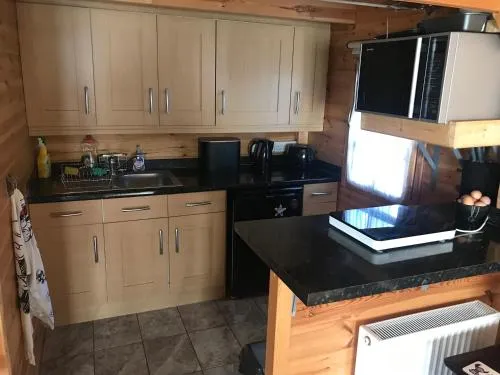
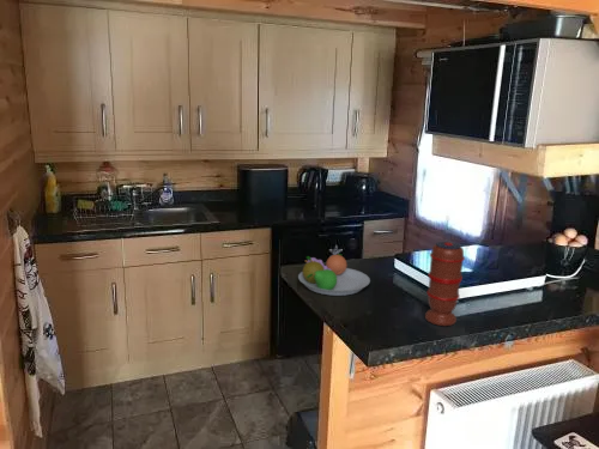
+ spice grinder (443, 281)
+ fruit bowl (332, 272)
